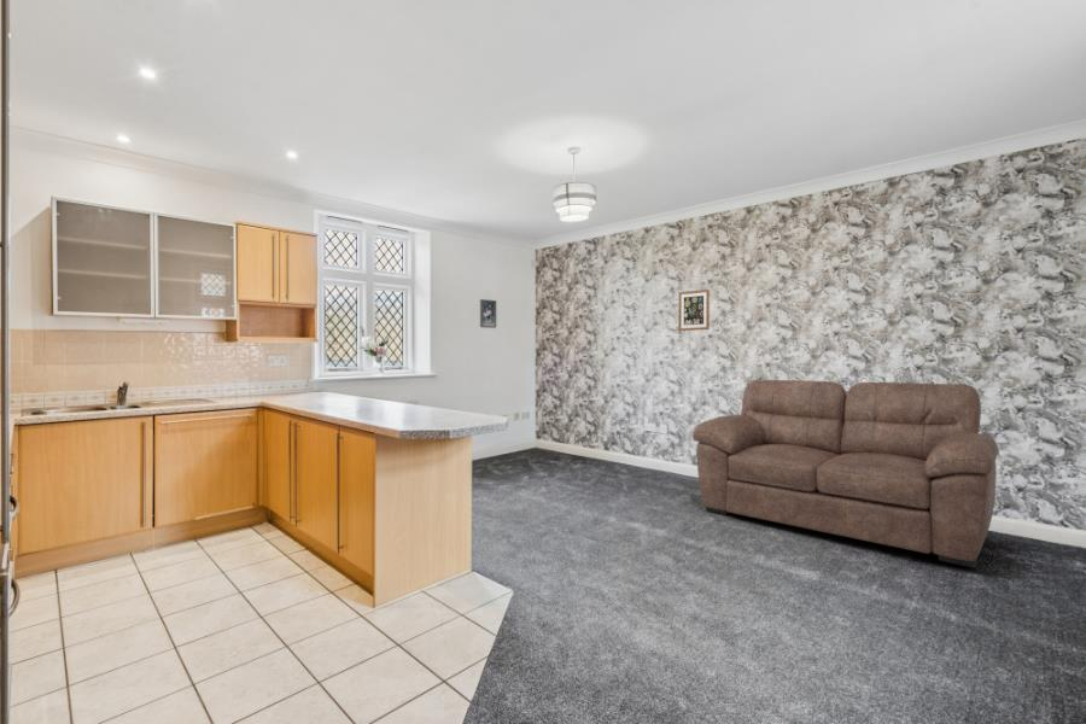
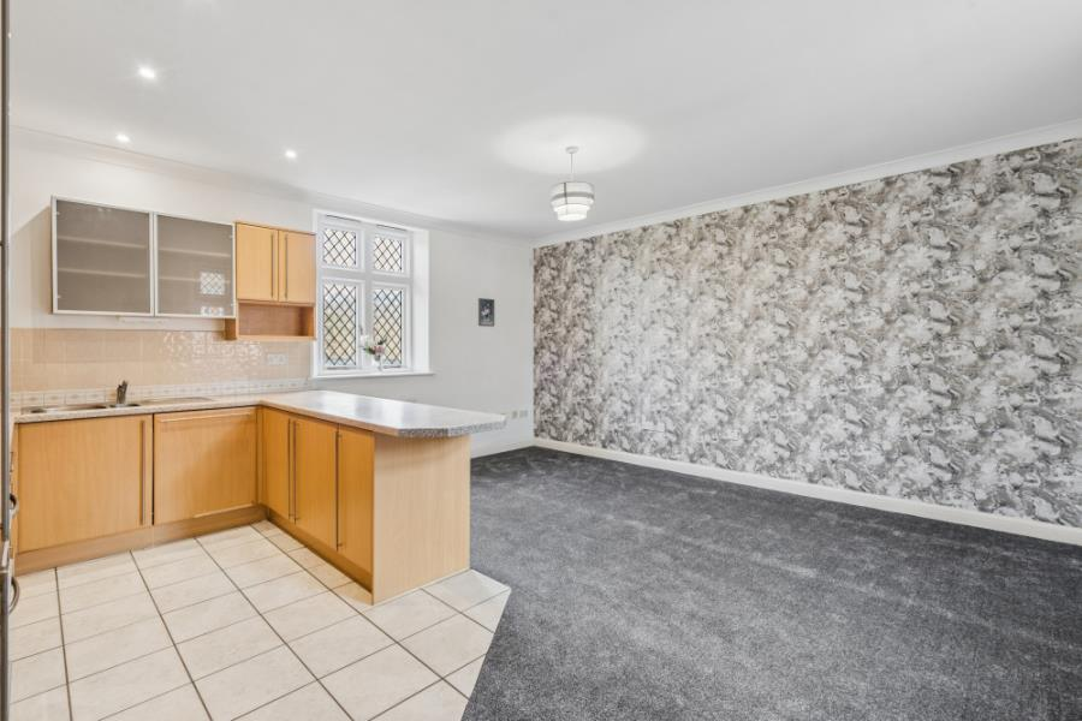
- sofa (834, 451)
- wall art (693, 310)
